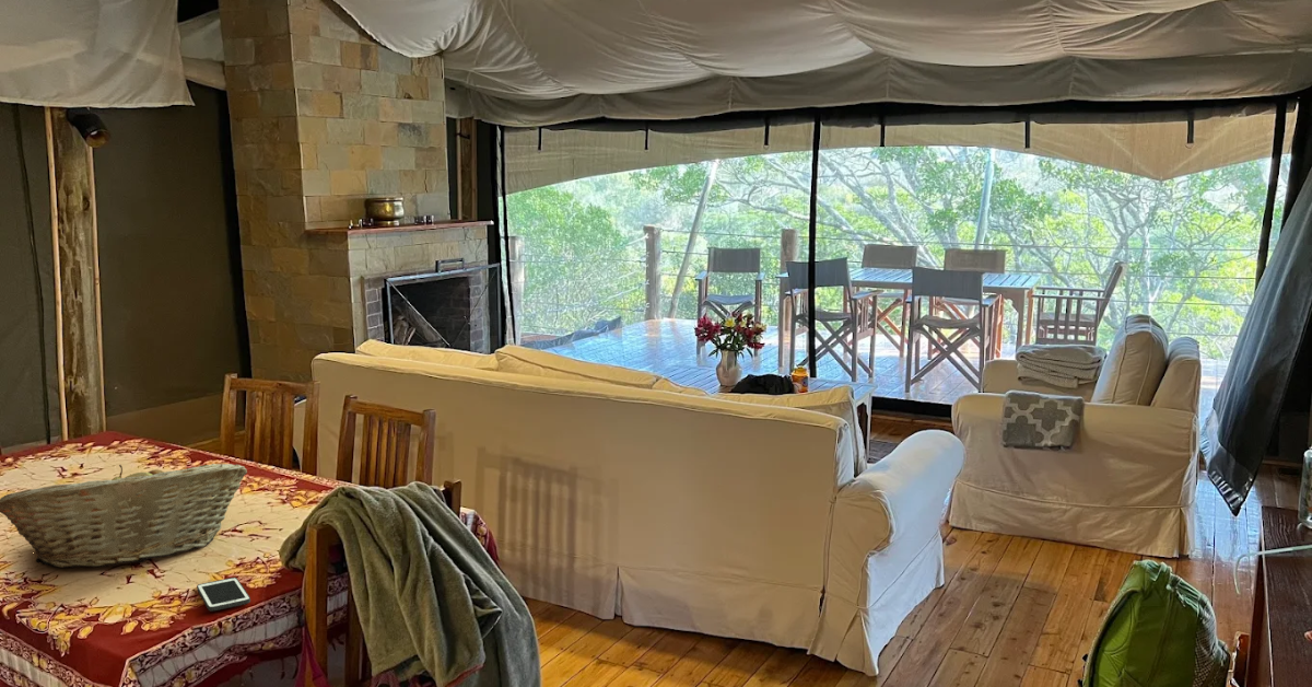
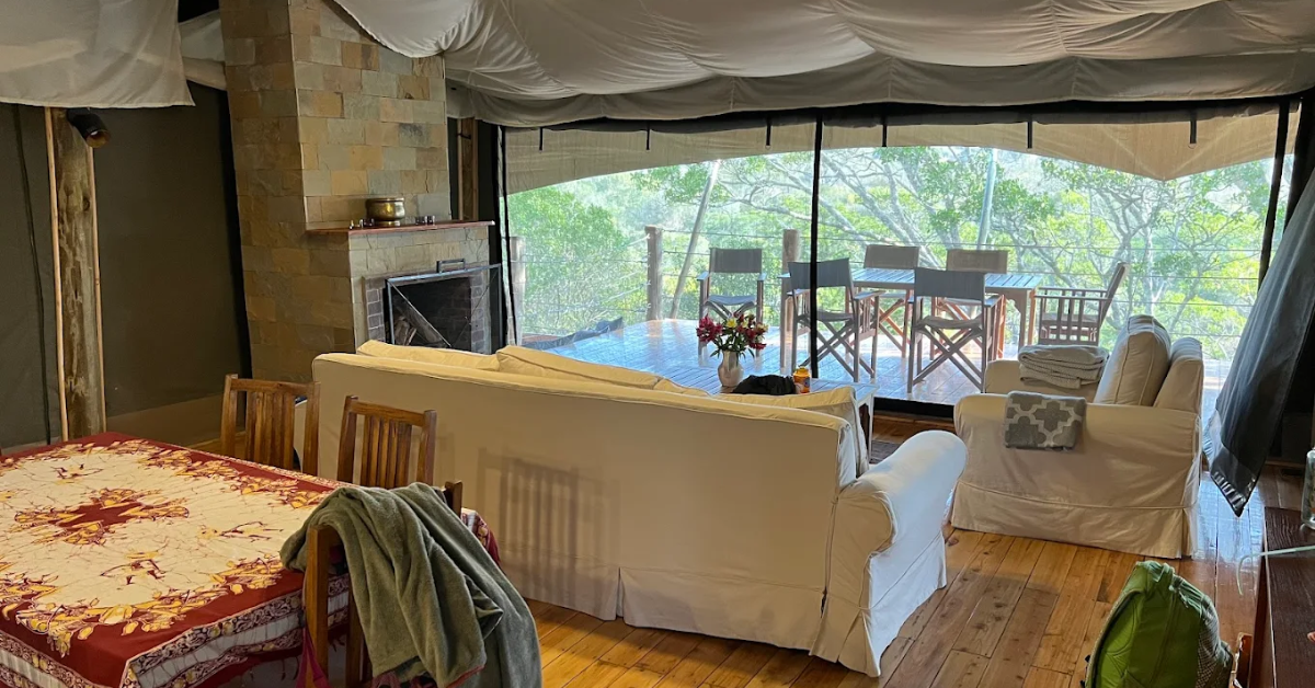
- fruit basket (128, 503)
- cell phone (223, 593)
